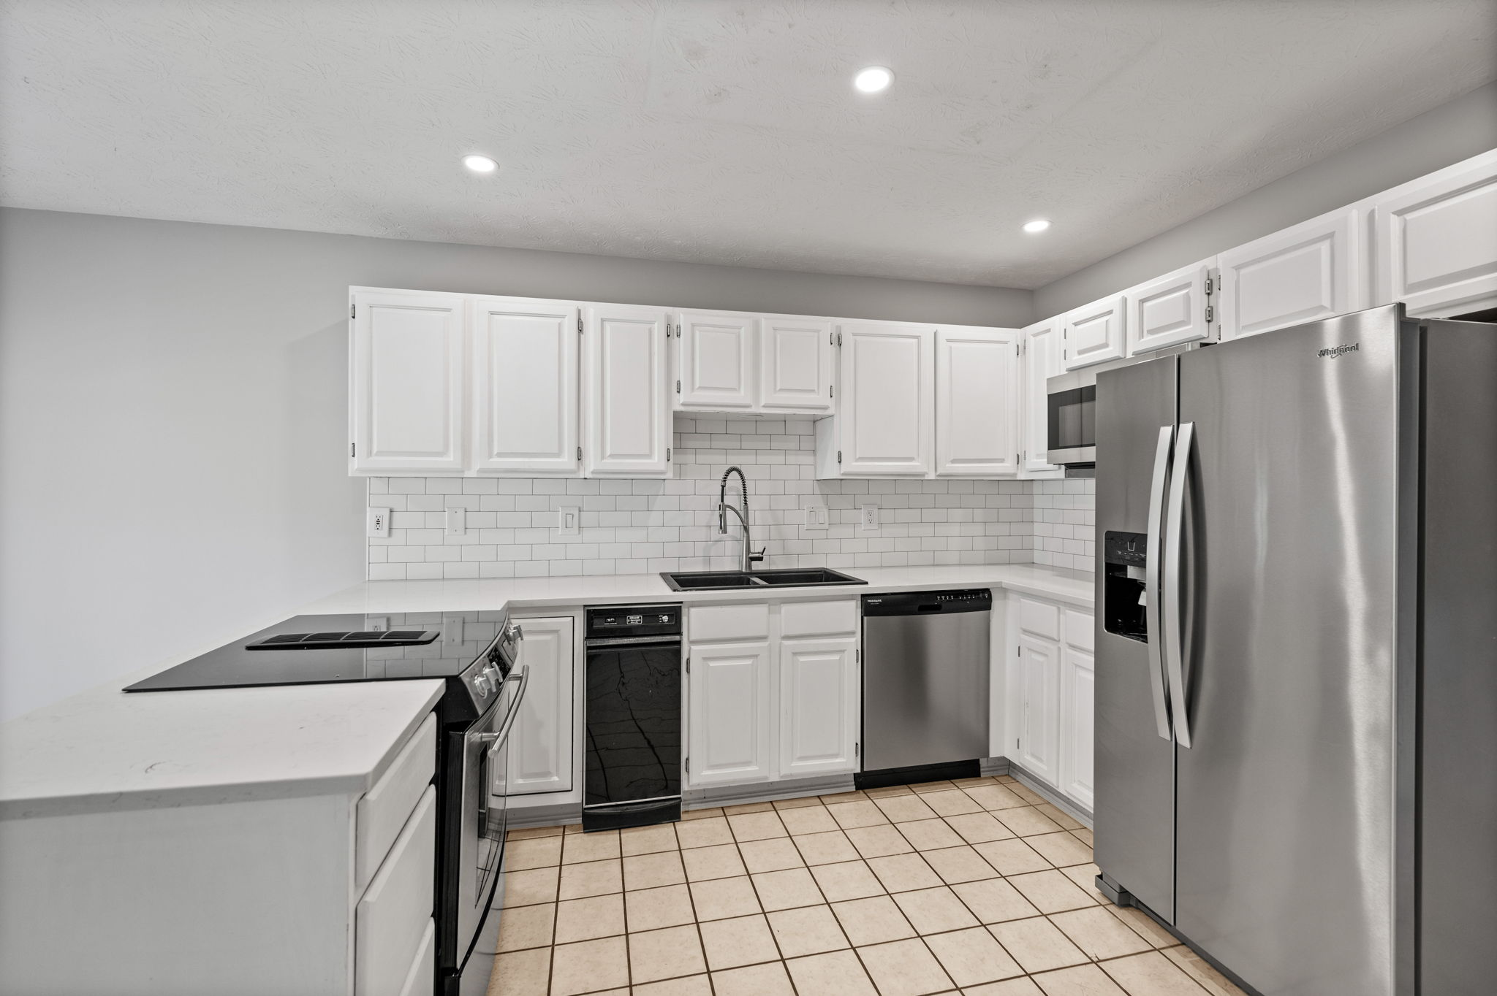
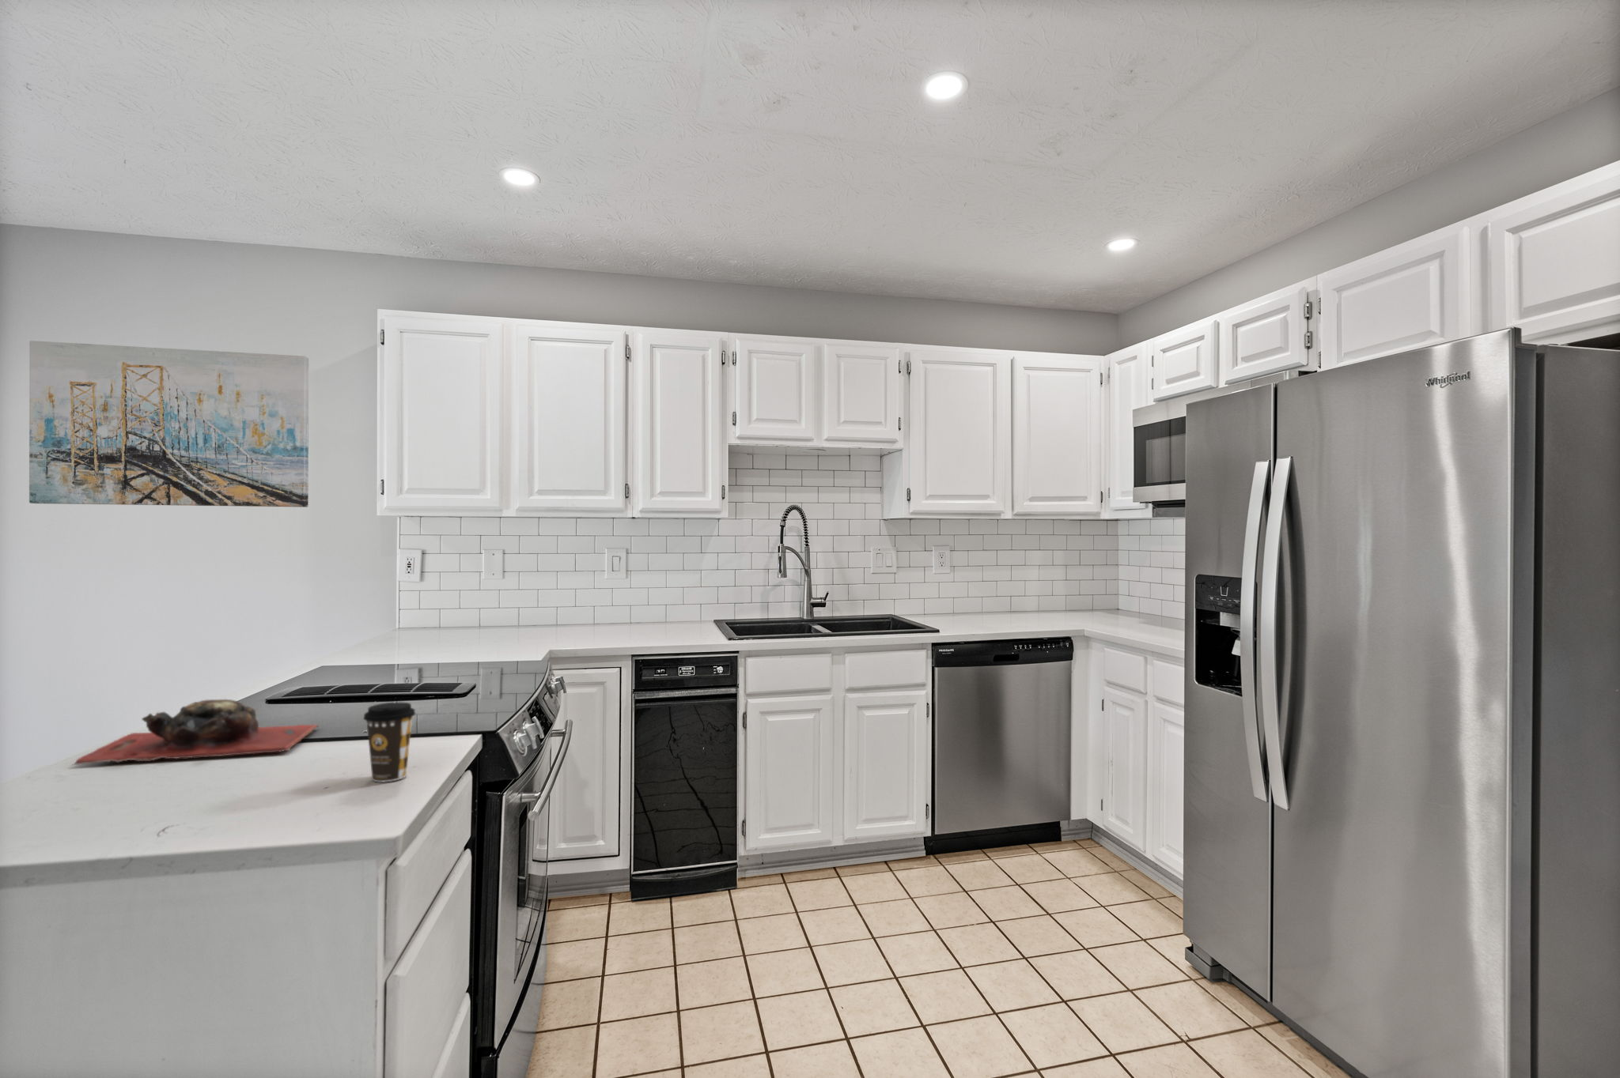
+ coffee cup (389, 741)
+ cutting board (207, 723)
+ wall art (175, 427)
